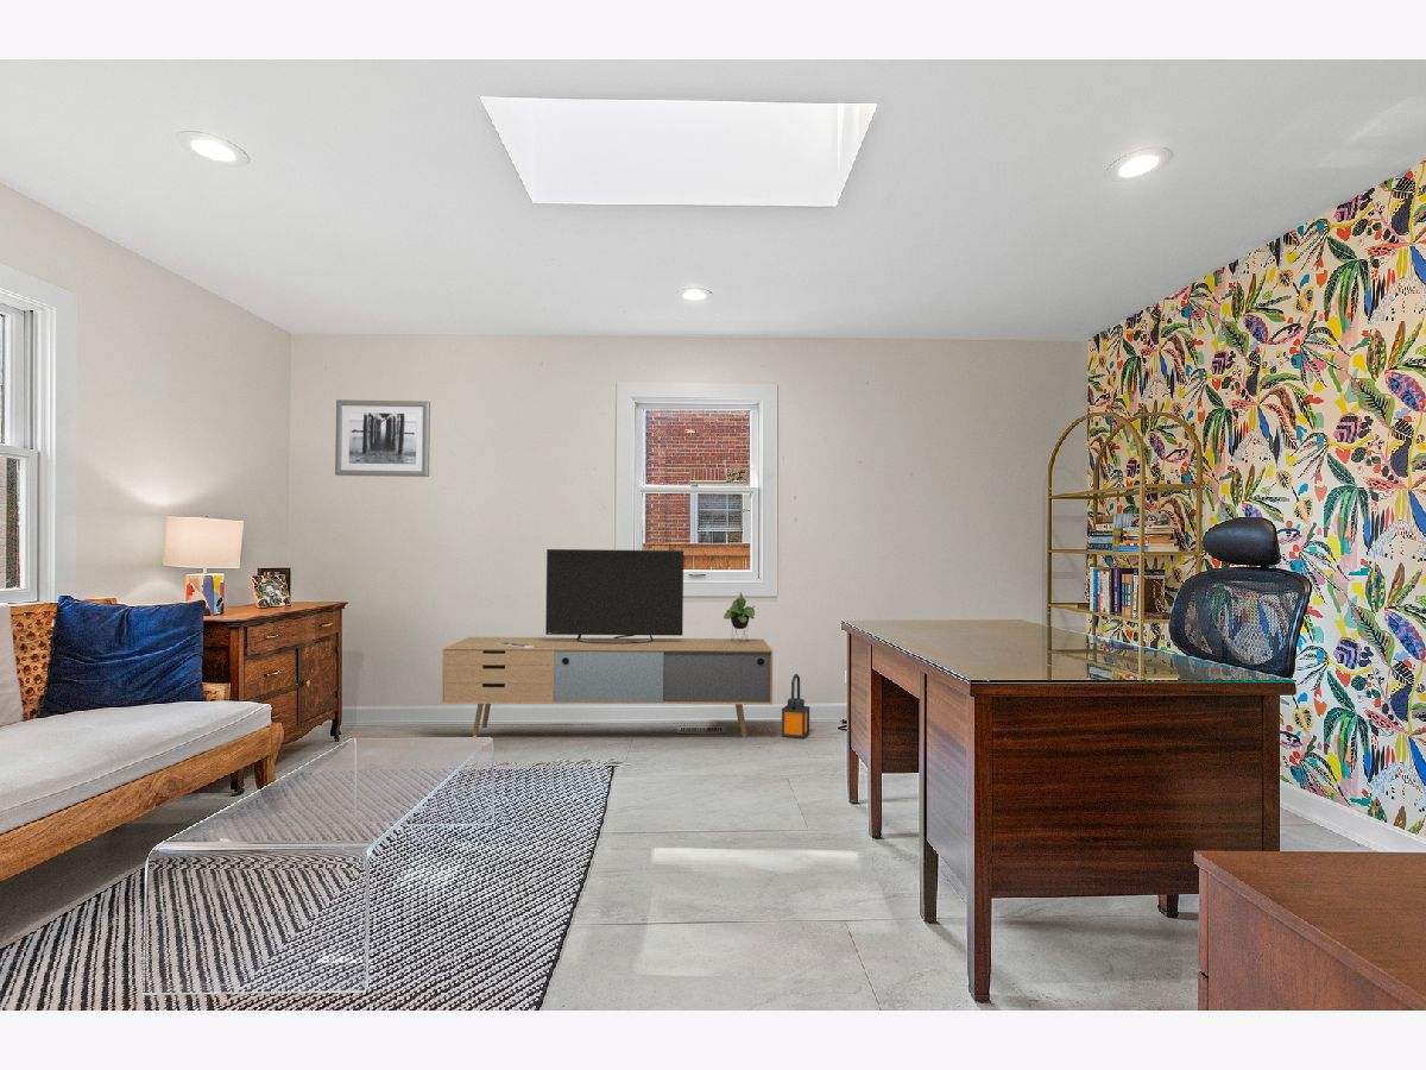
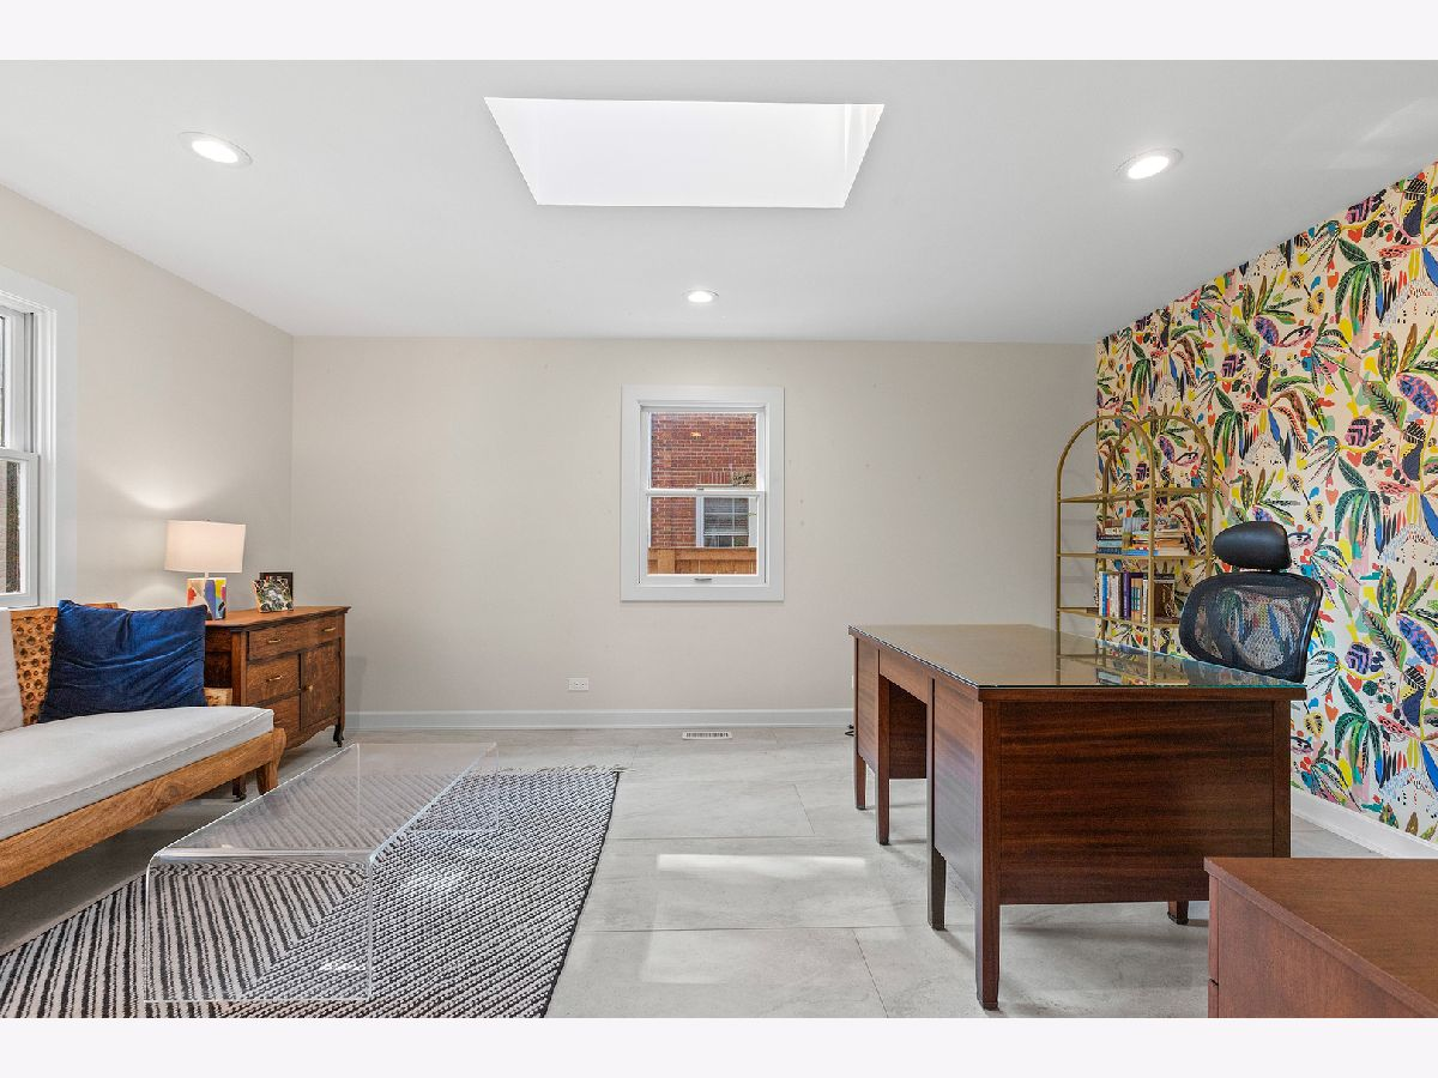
- lantern (795, 704)
- media console (613, 640)
- wall art (383, 438)
